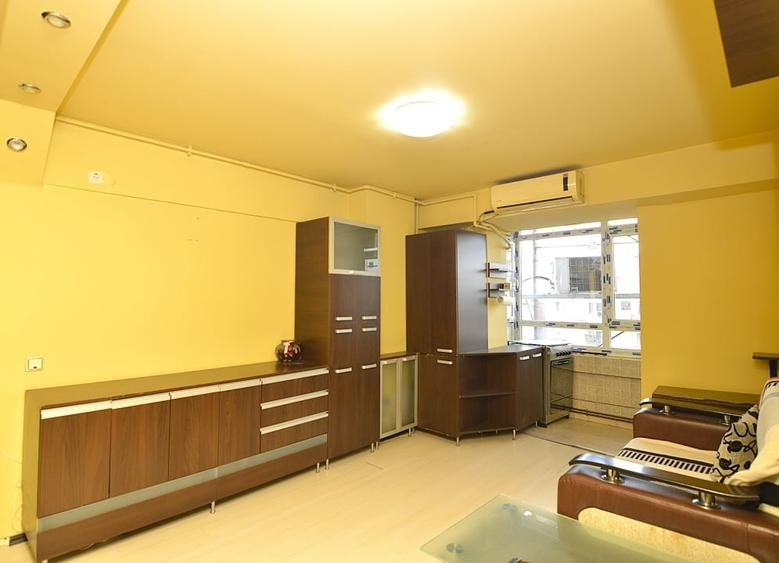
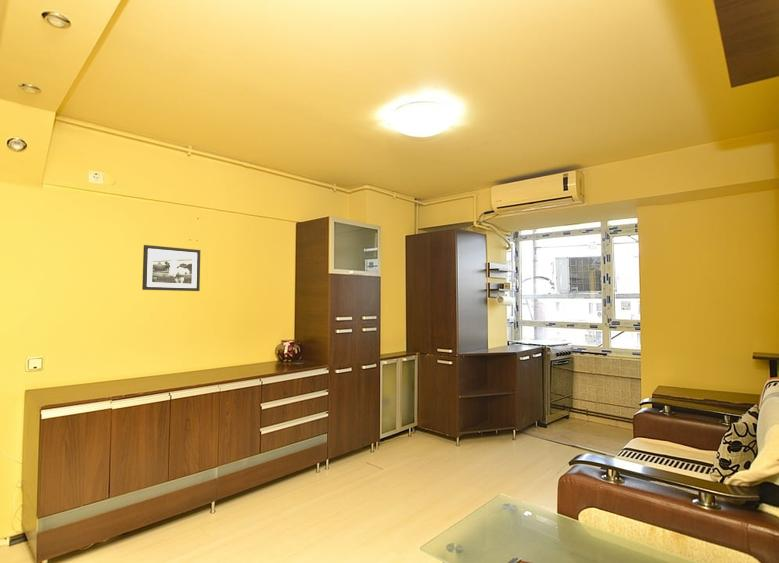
+ picture frame (172, 269)
